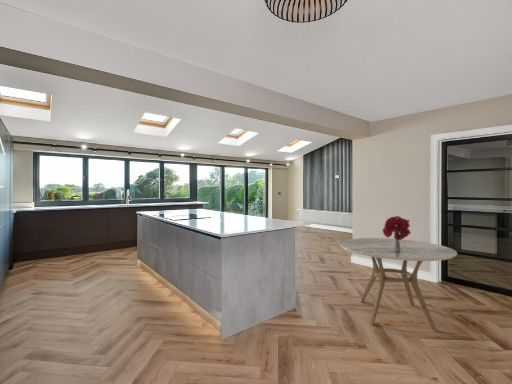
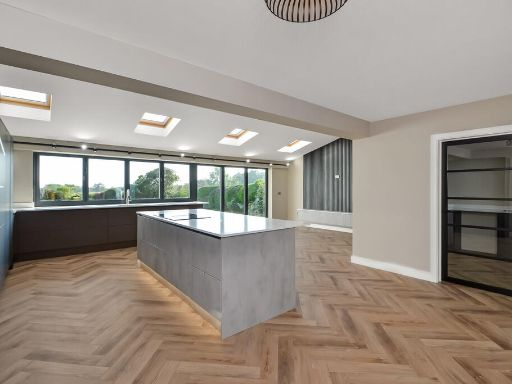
- bouquet (396, 232)
- dining table (393, 280)
